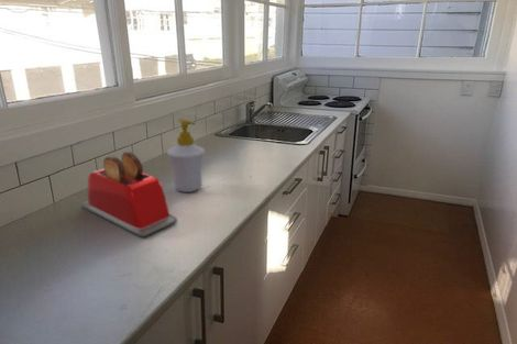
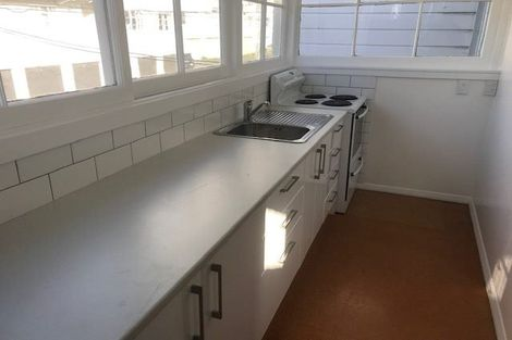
- toaster (124, 185)
- soap bottle (186, 155)
